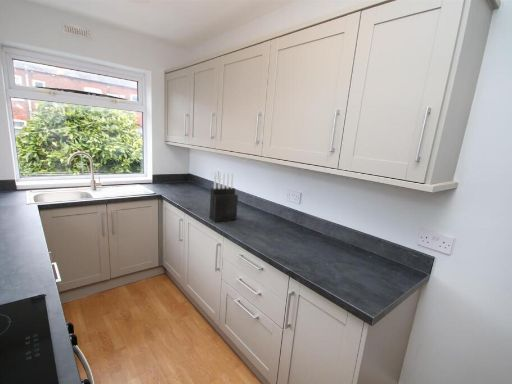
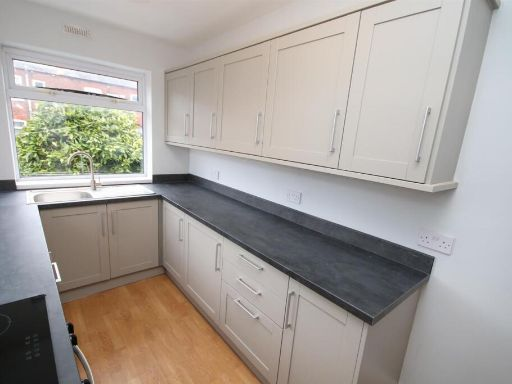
- knife block (224, 196)
